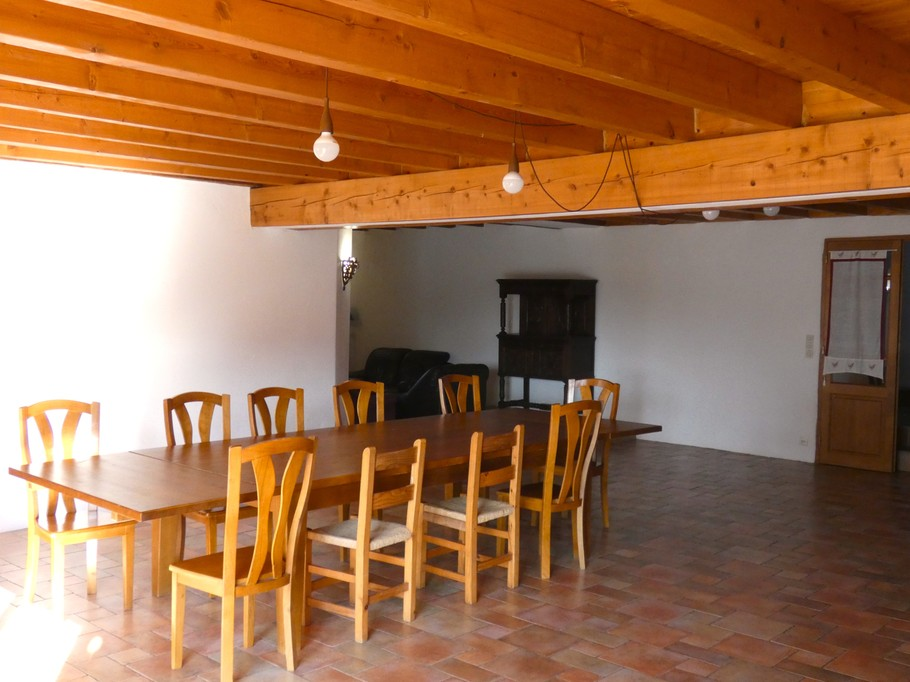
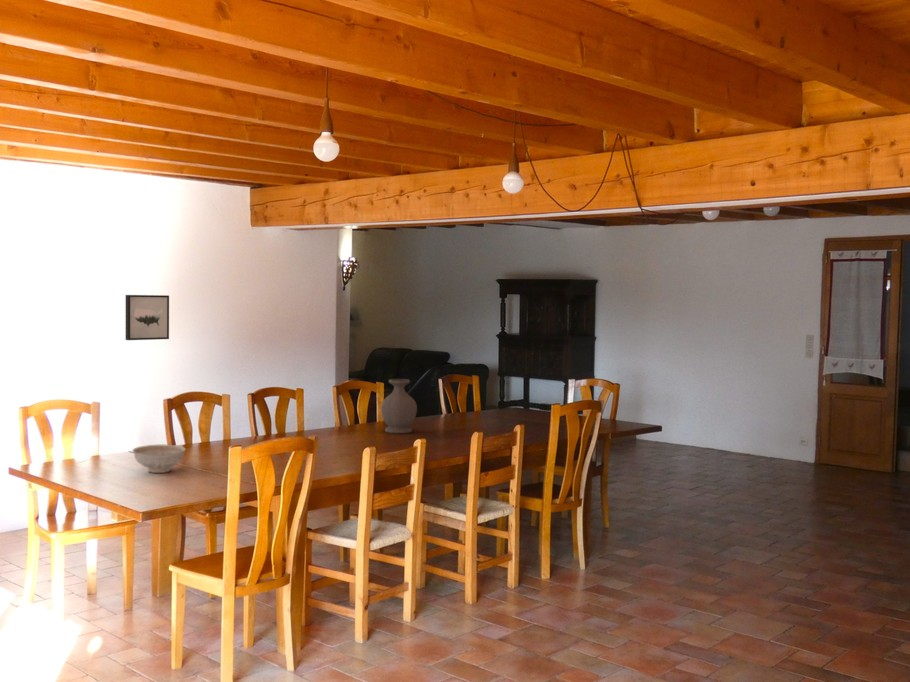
+ decorative bowl (159, 459)
+ vase (398, 405)
+ wall art (147, 317)
